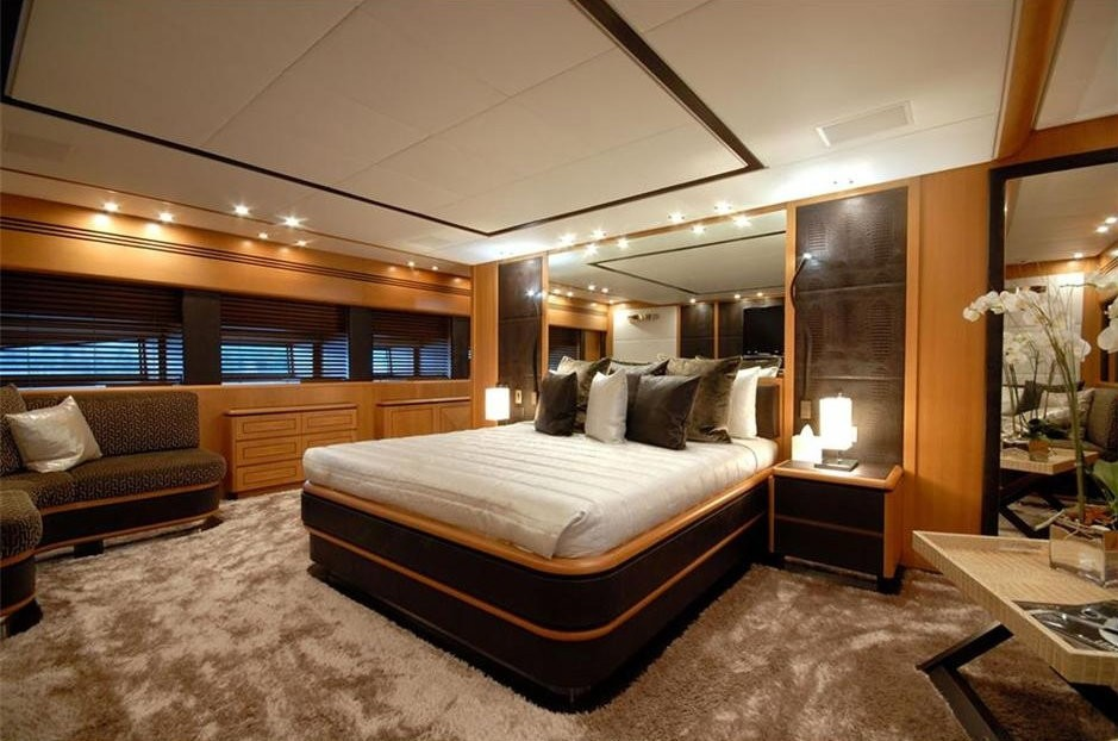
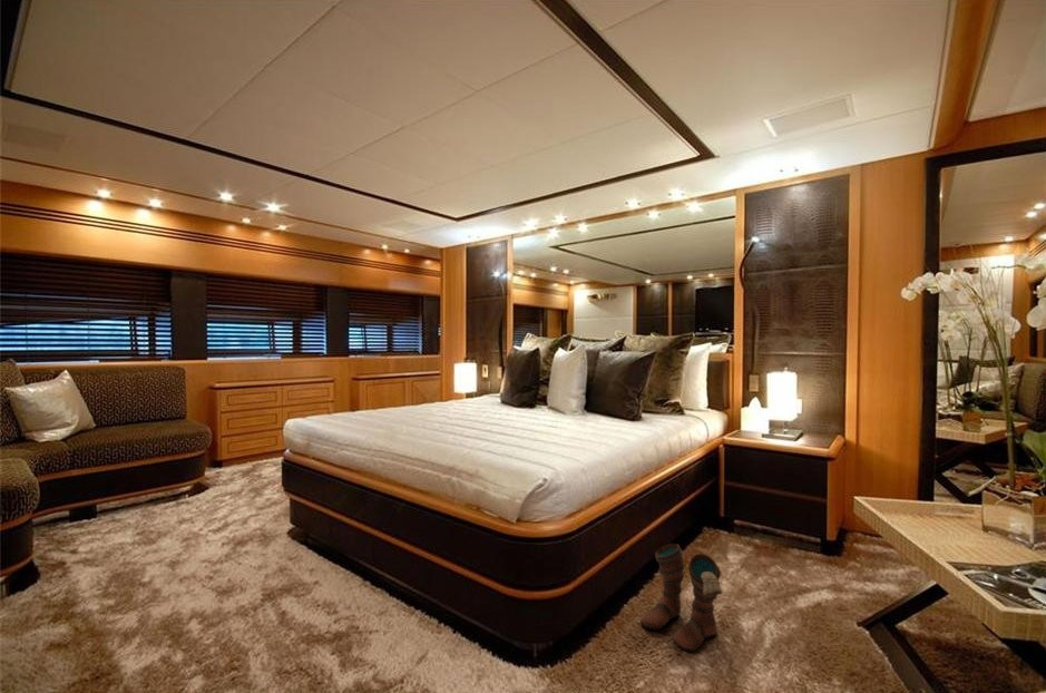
+ boots (681, 592)
